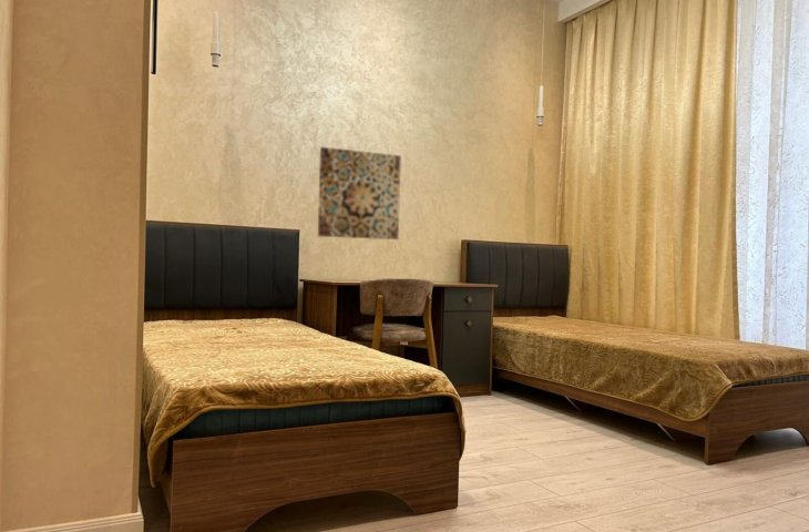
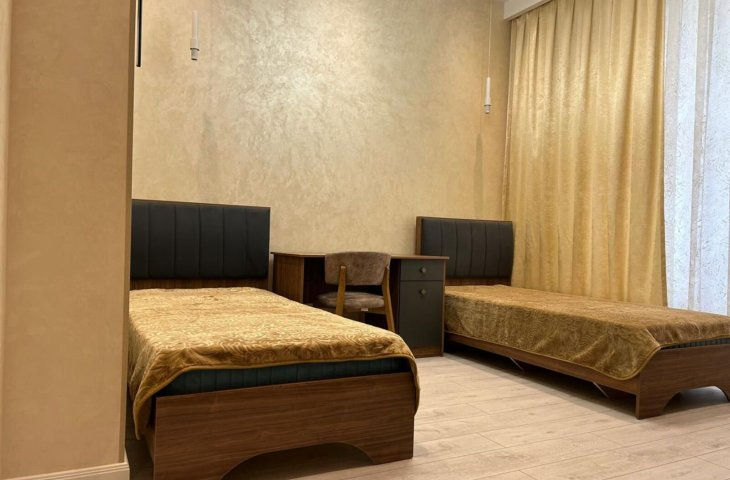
- wall art (360, 194)
